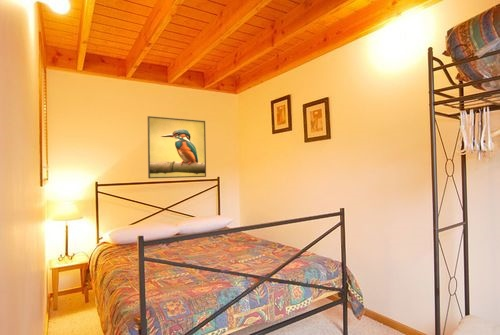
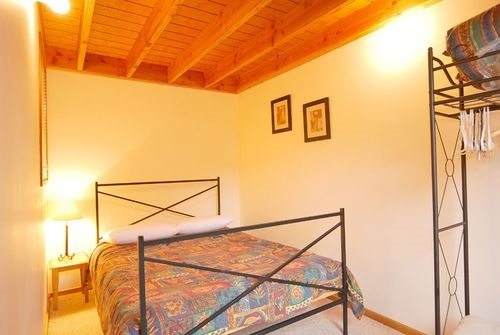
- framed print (178, 148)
